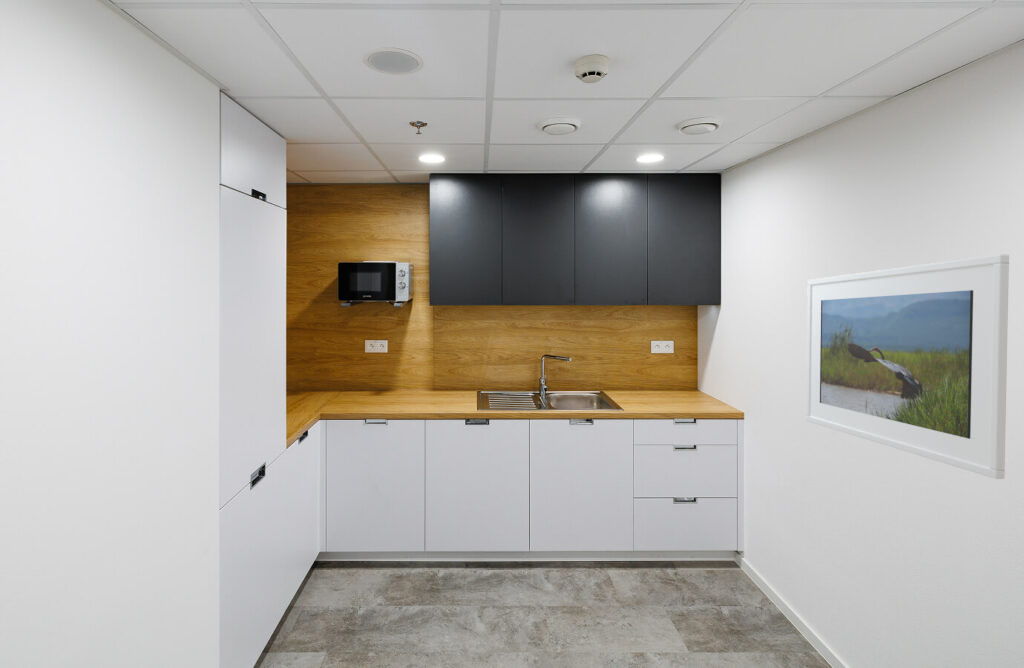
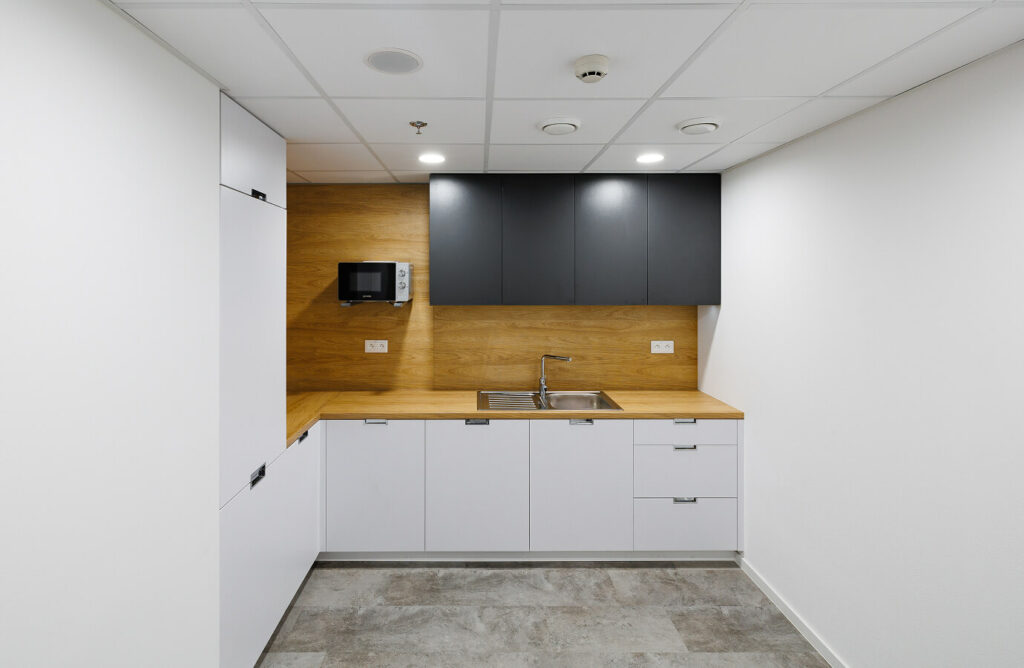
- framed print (883, 356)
